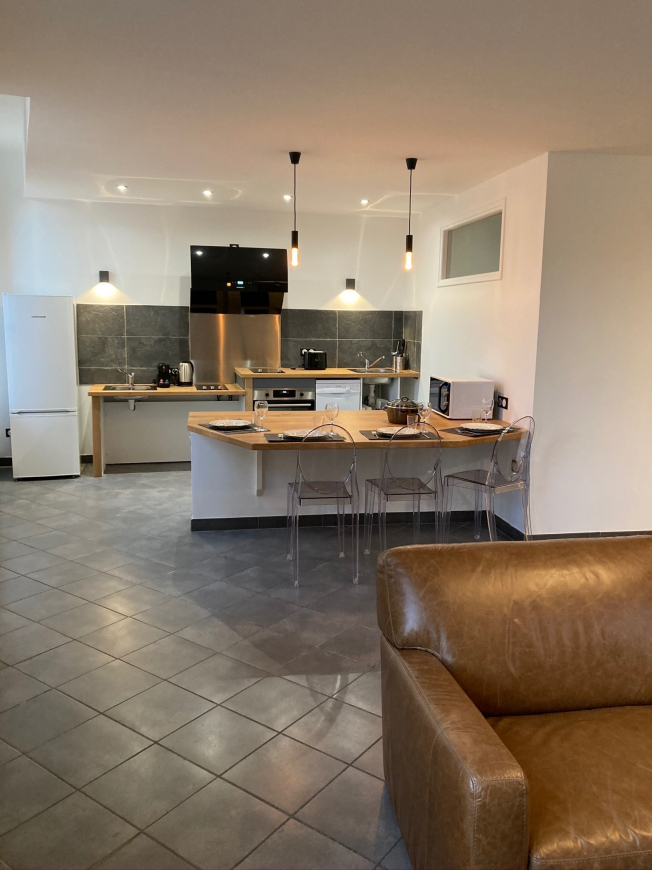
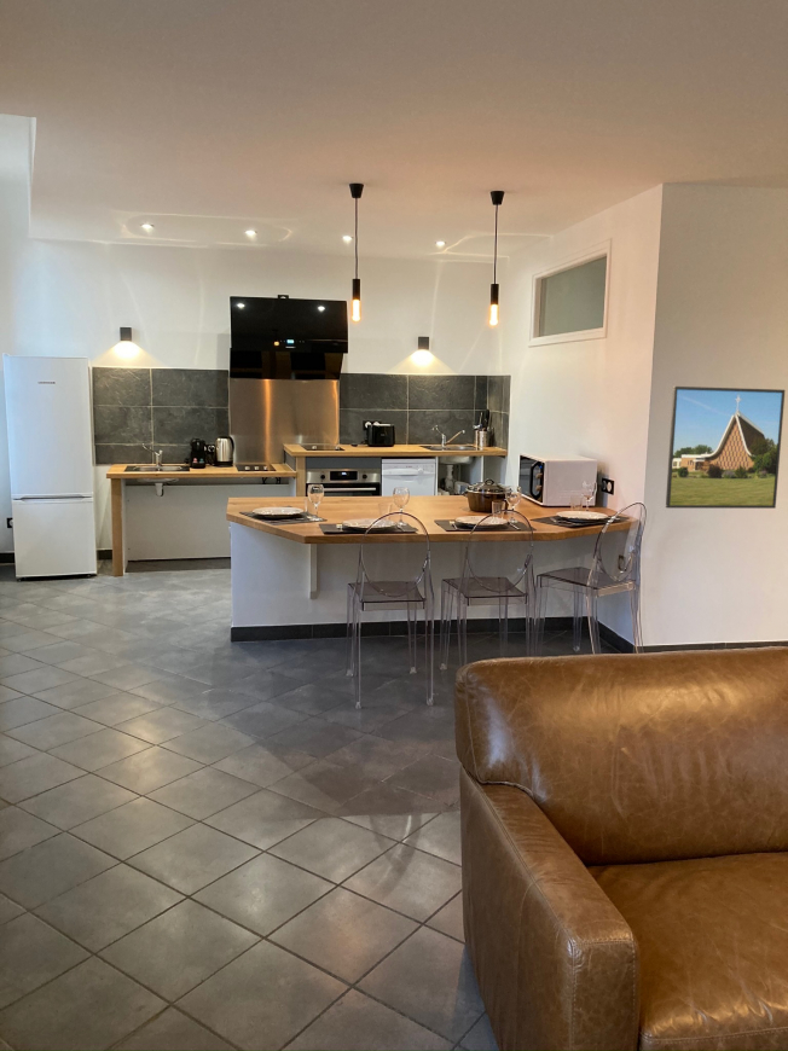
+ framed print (725, 448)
